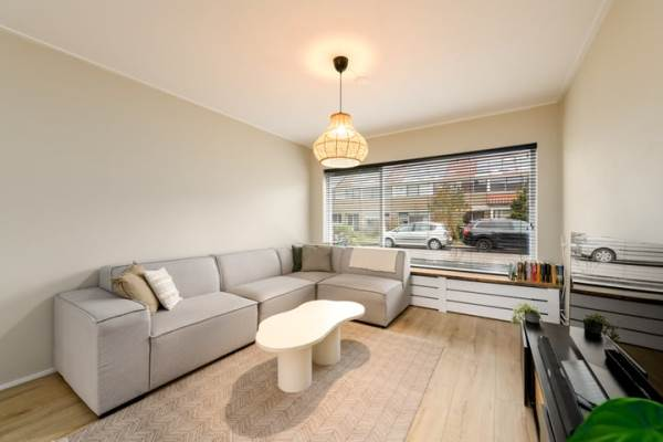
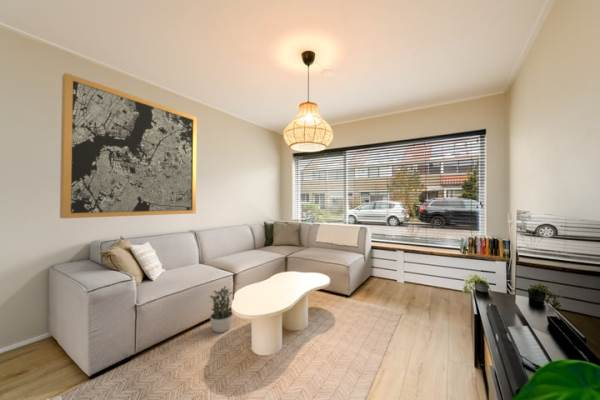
+ wall art (141, 157)
+ potted plant (220, 307)
